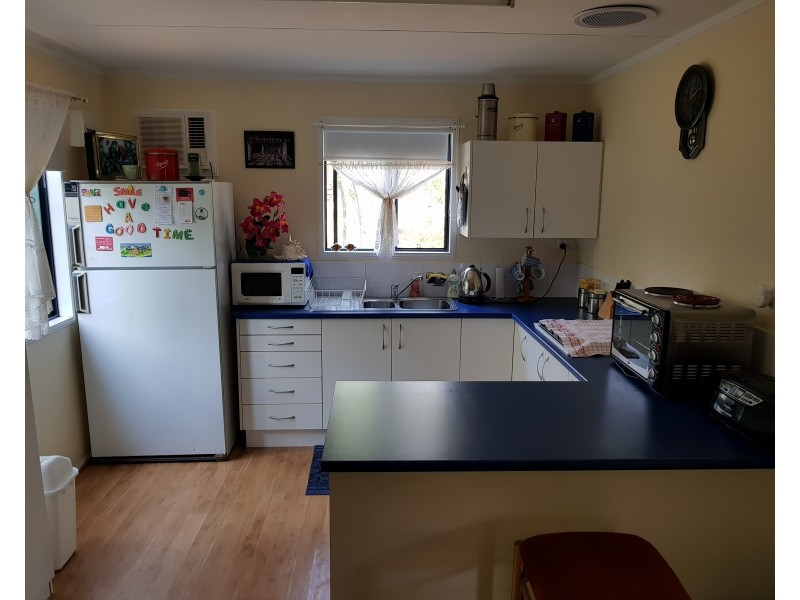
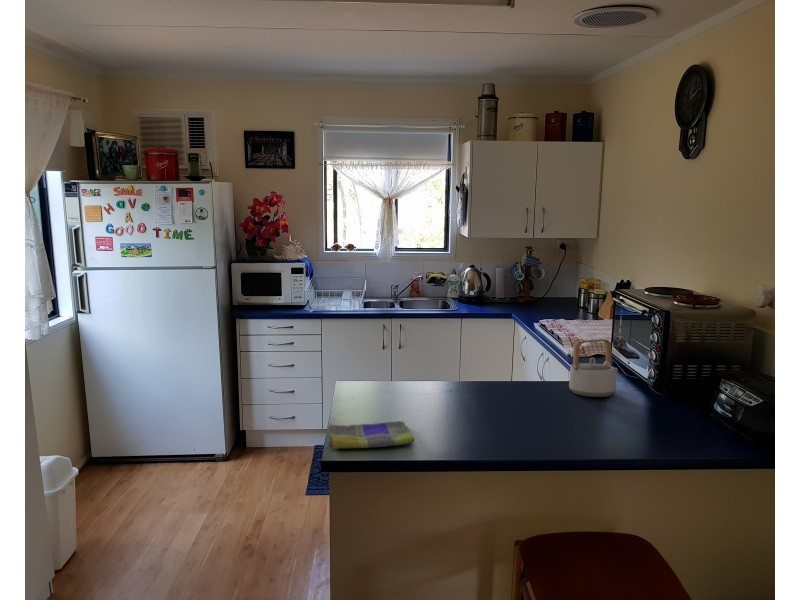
+ dish towel (369, 434)
+ teapot (595, 366)
